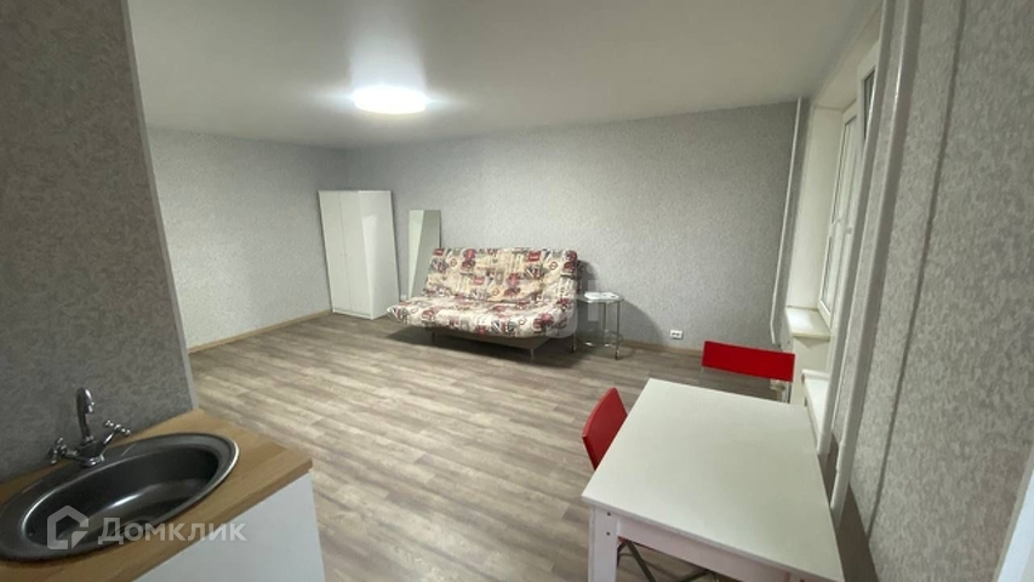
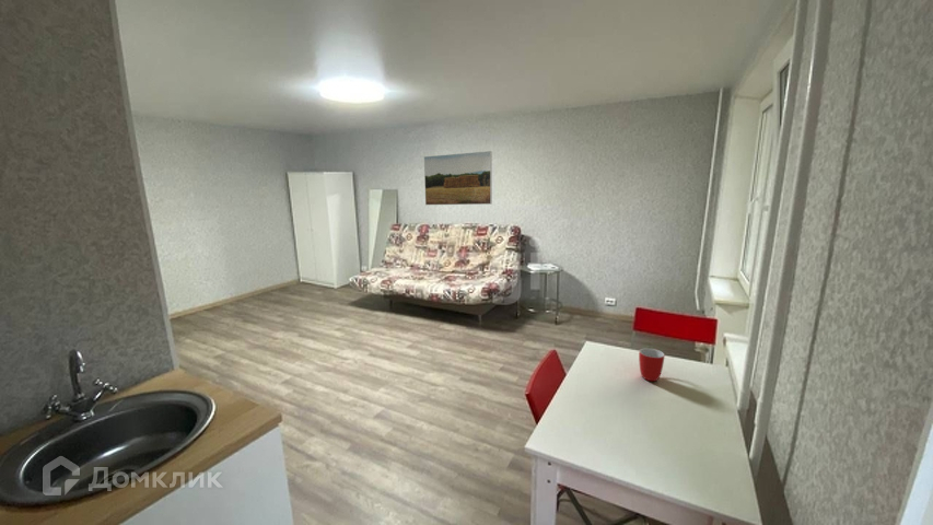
+ mug (652, 363)
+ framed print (456, 179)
